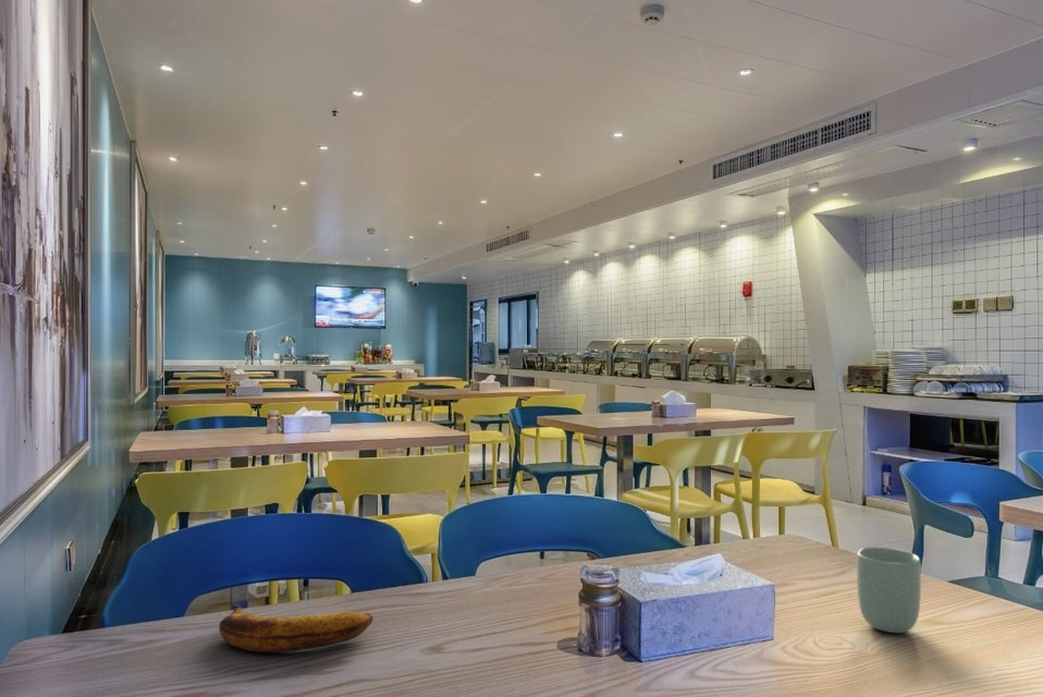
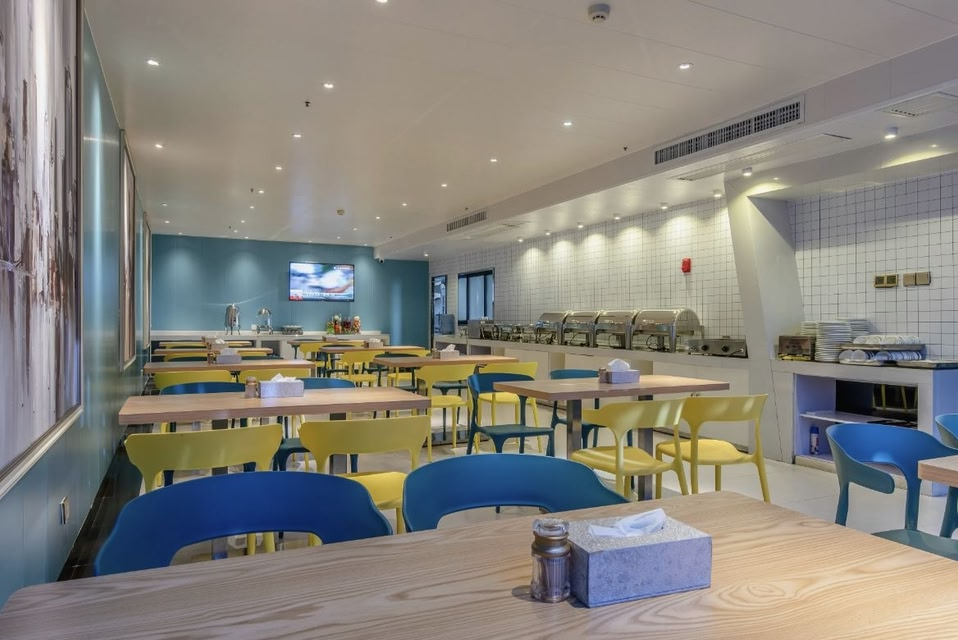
- cup (888, 590)
- banana (292, 623)
